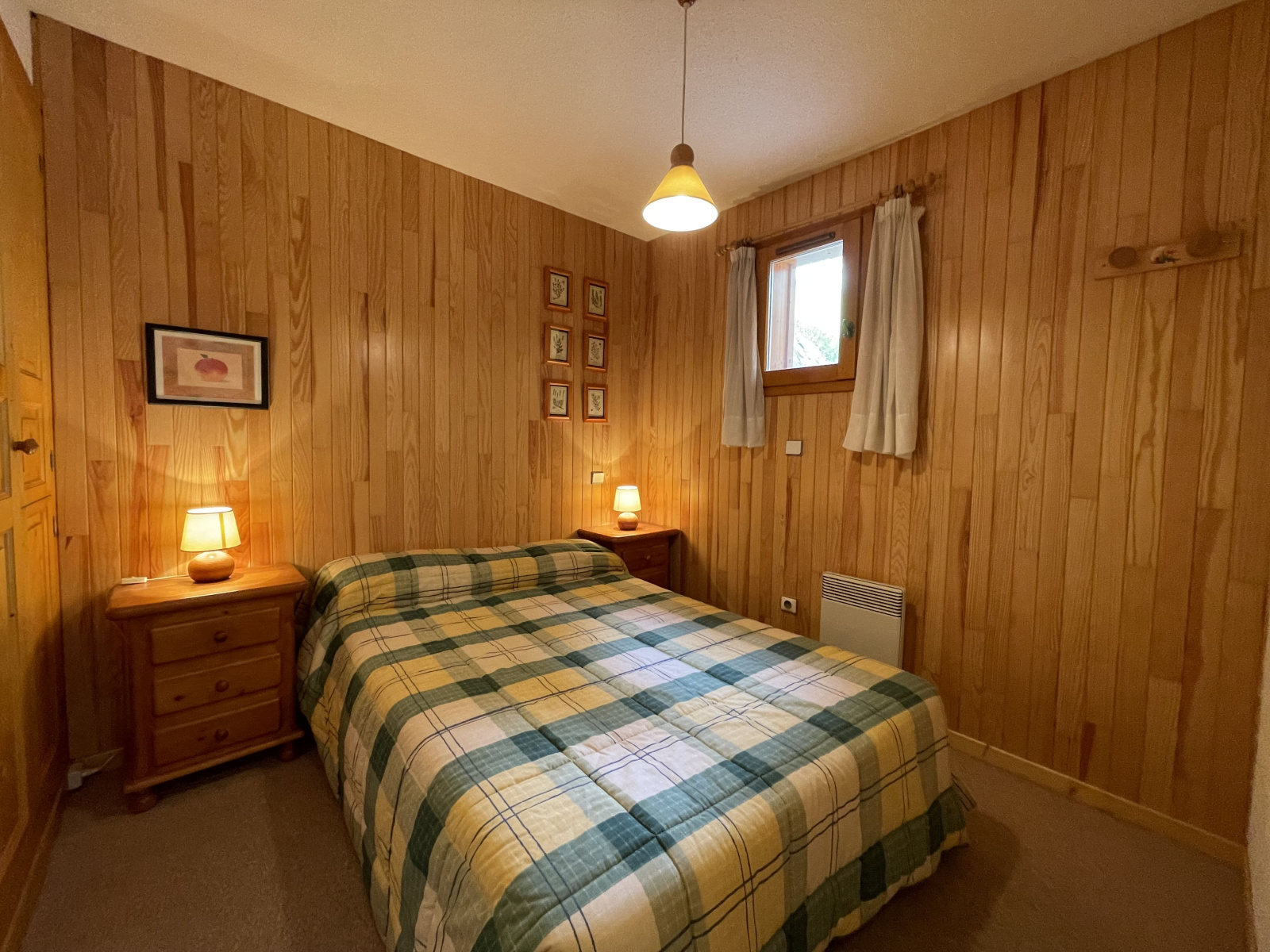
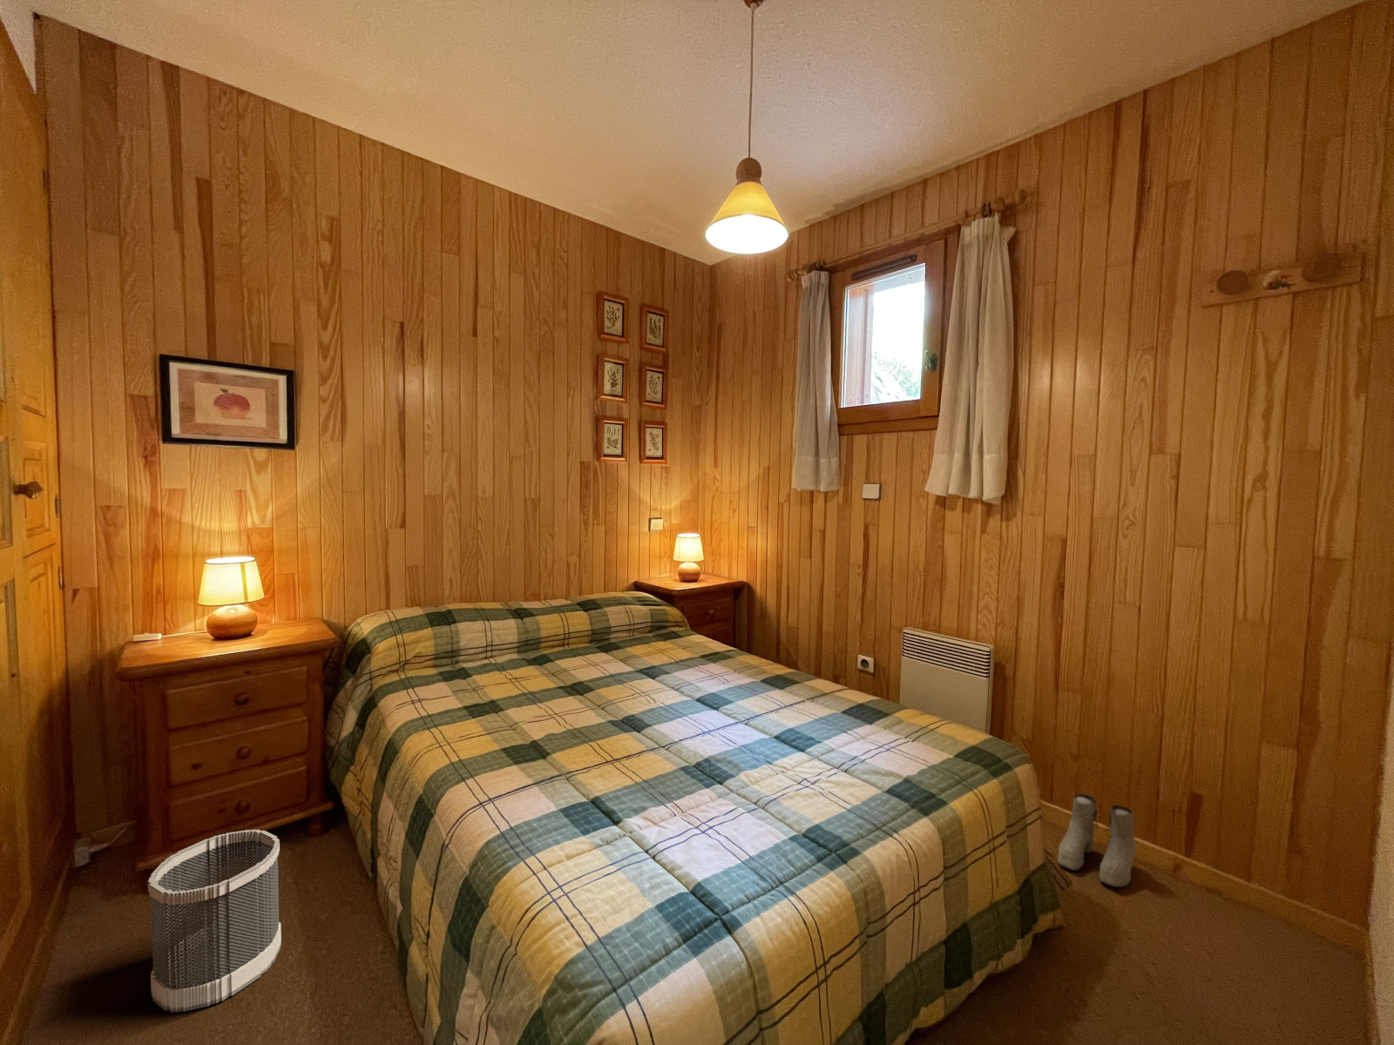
+ wastebasket (218, 912)
+ boots (1092, 836)
